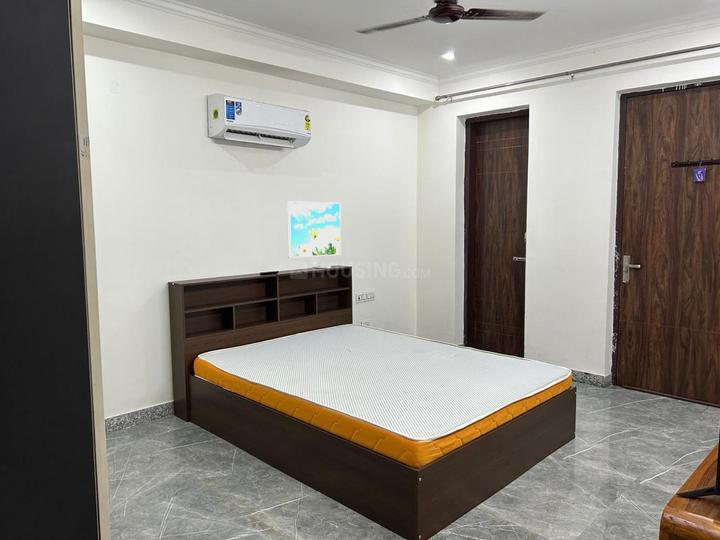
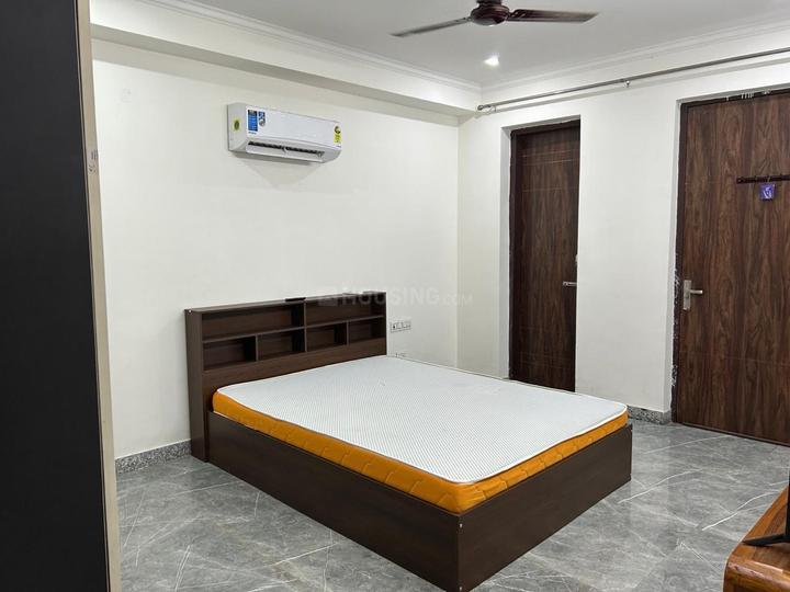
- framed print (315, 229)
